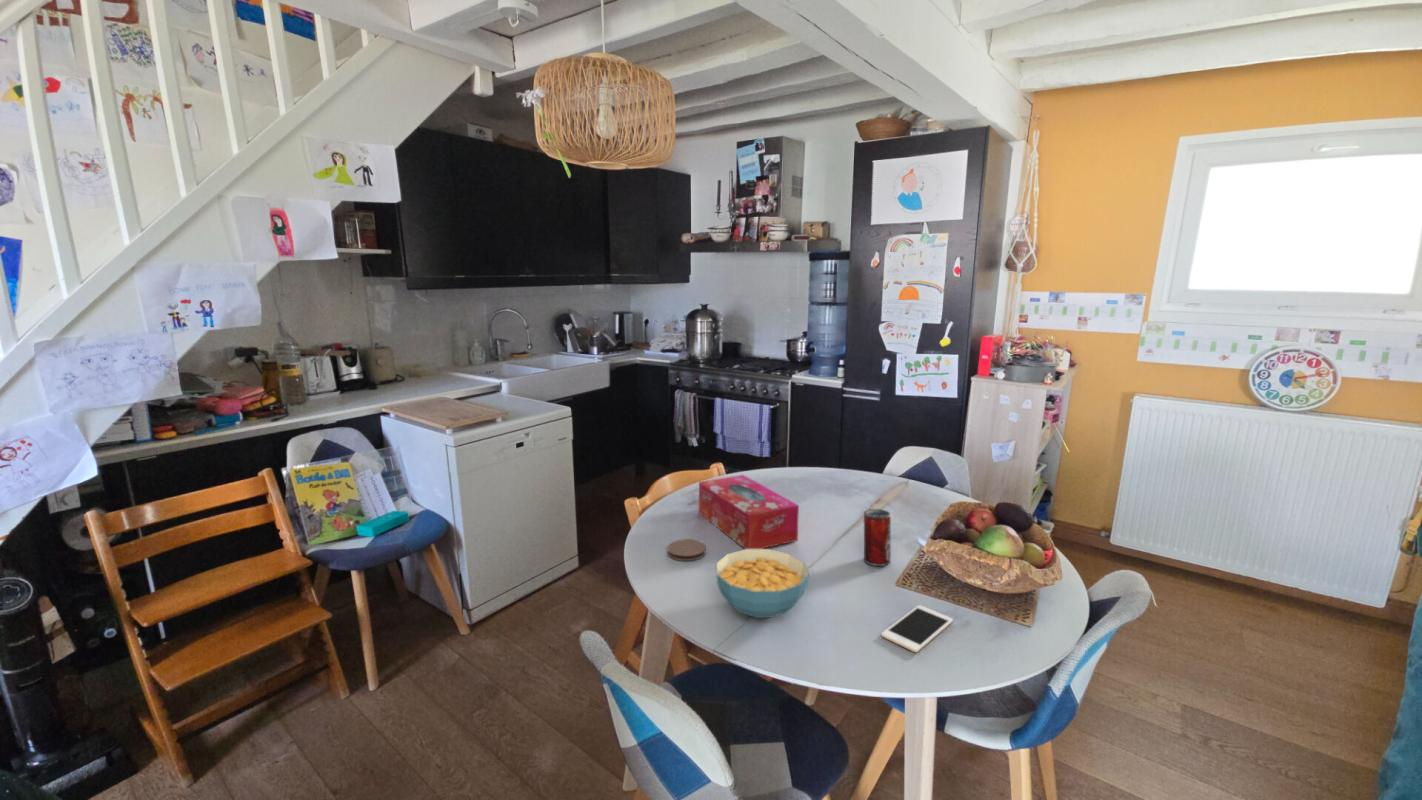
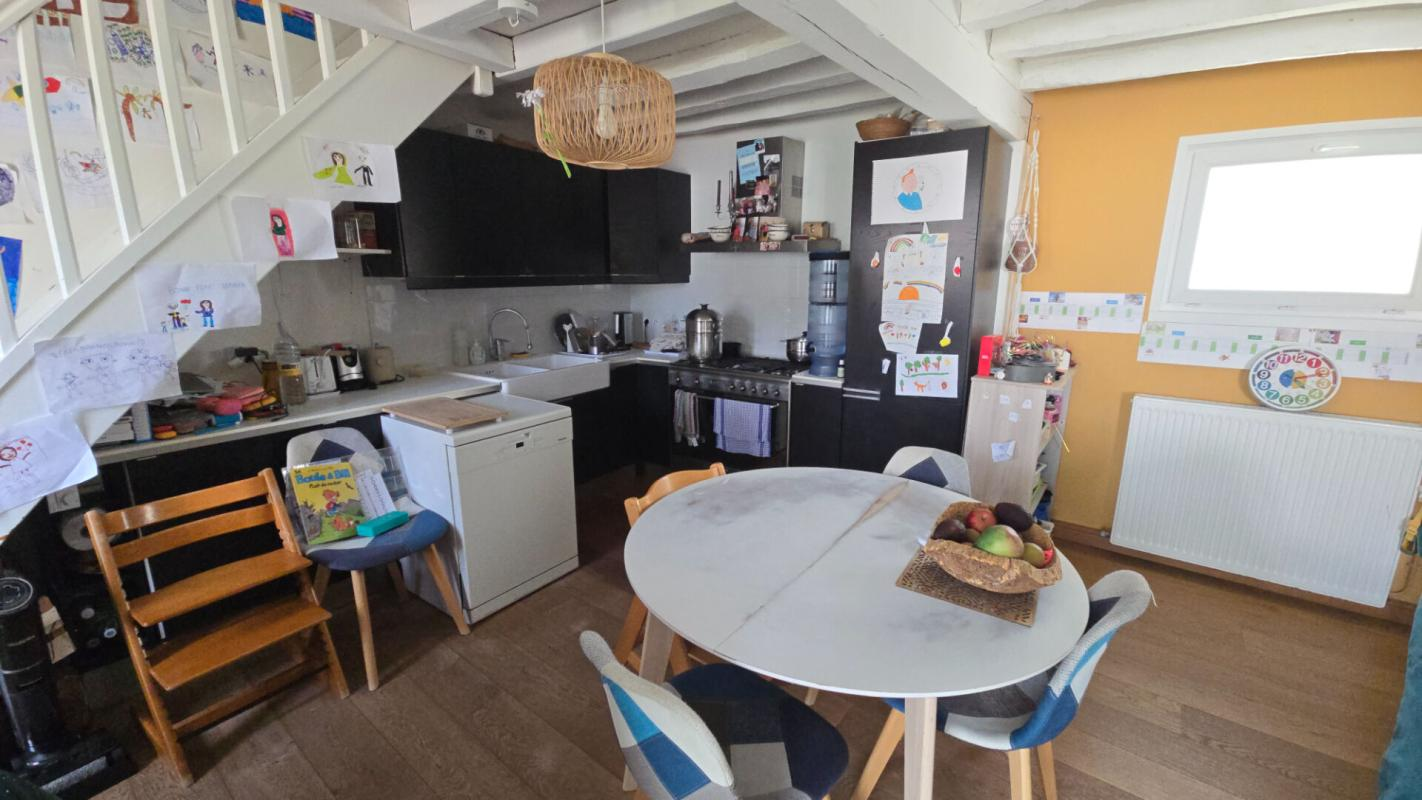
- tissue box (745, 509)
- cereal bowl (761, 589)
- cell phone (917, 627)
- beverage can (877, 537)
- coaster (686, 549)
